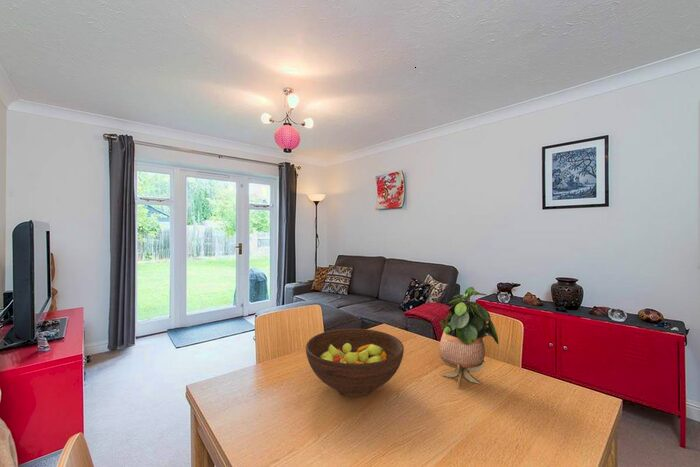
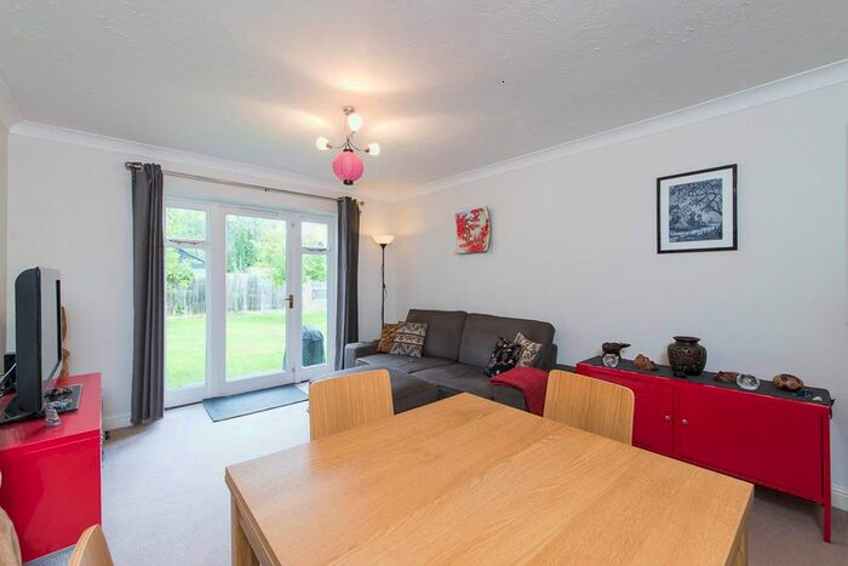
- potted plant (467, 334)
- fruit bowl (354, 365)
